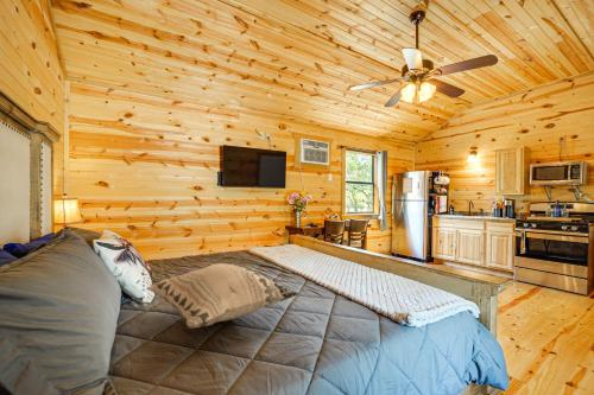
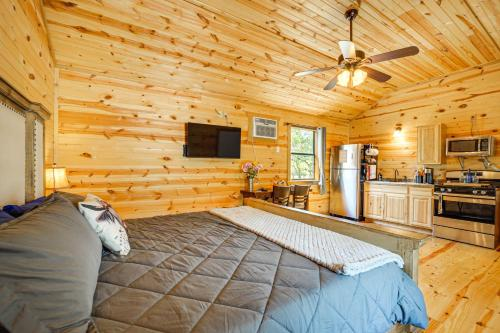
- decorative pillow (221, 291)
